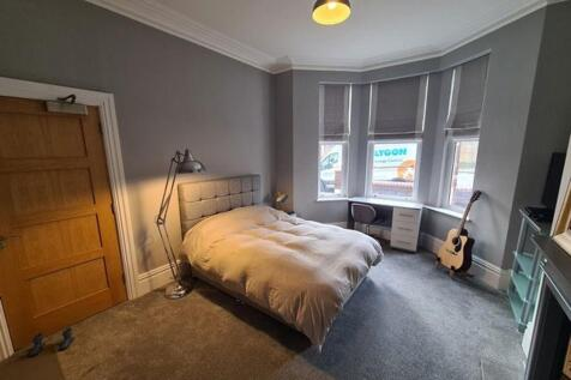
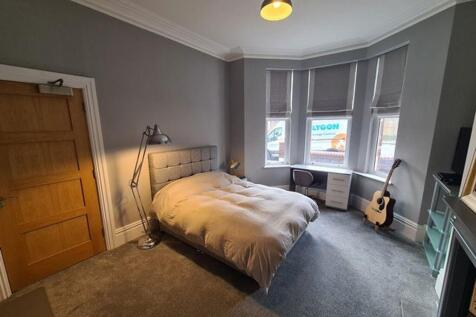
- boots (44, 343)
